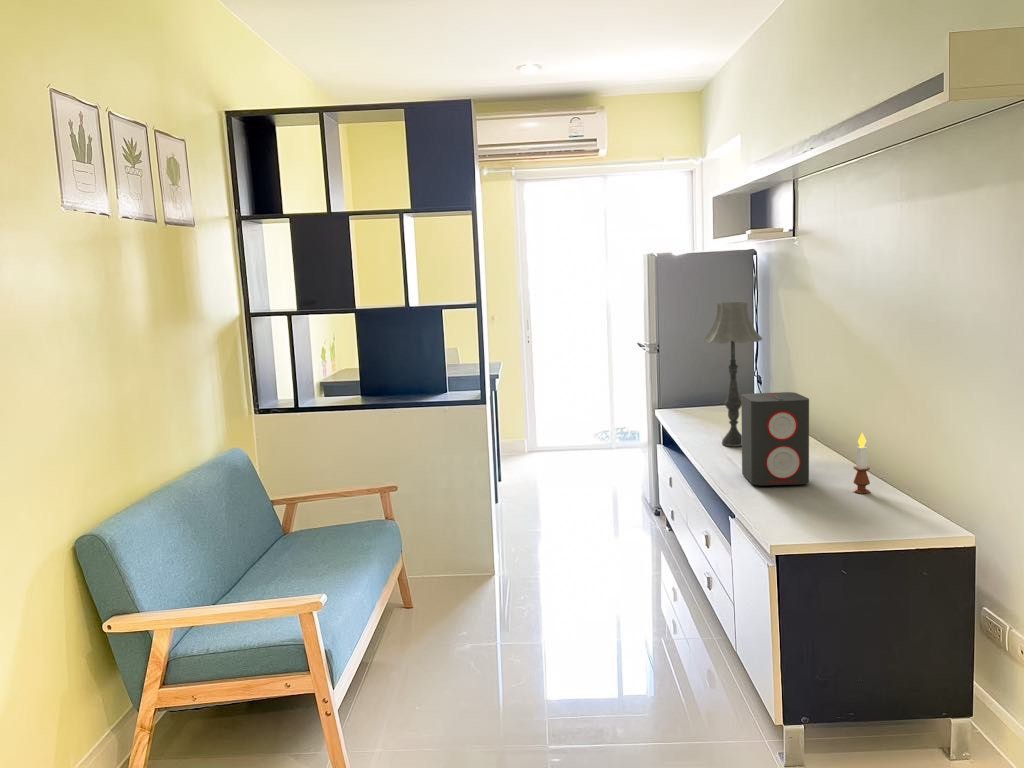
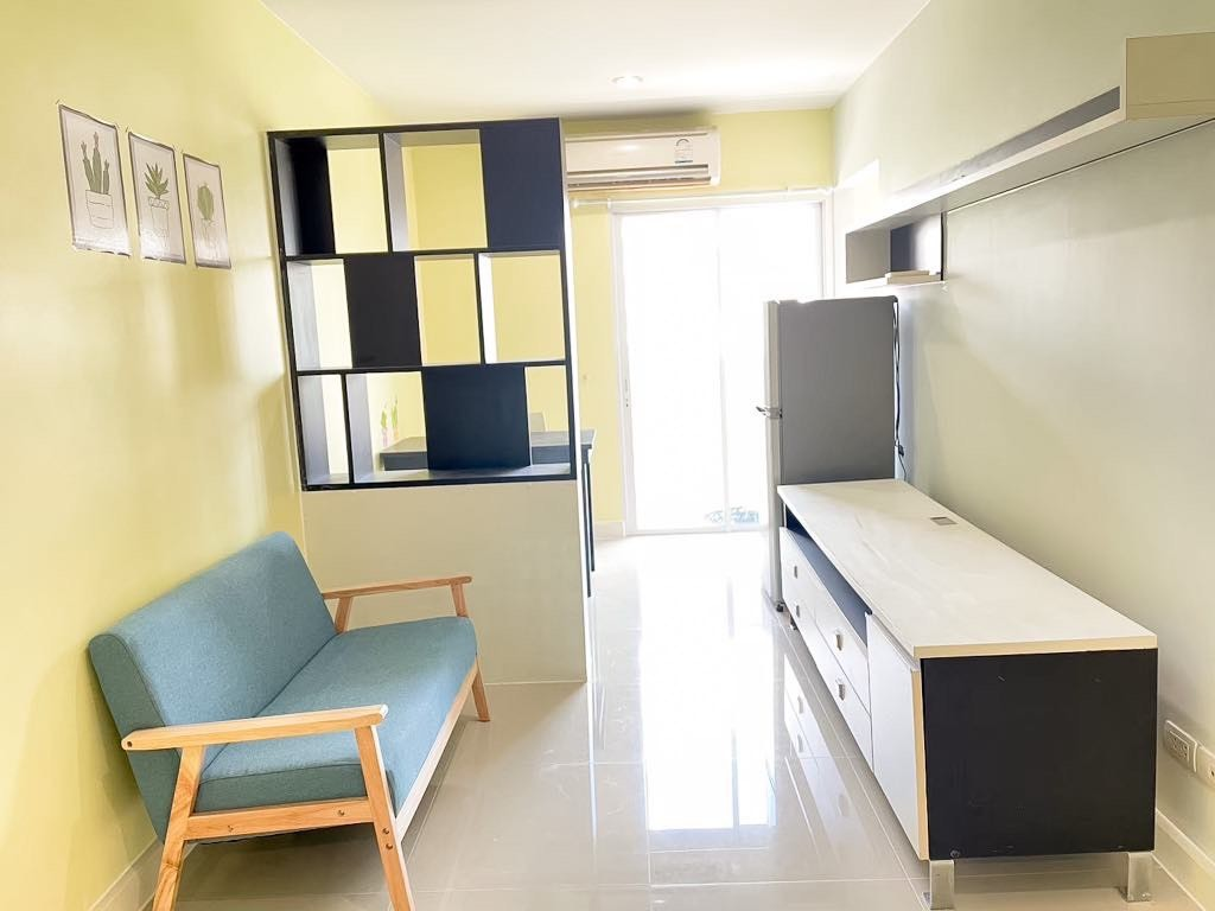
- speaker (774, 437)
- table lamp (733, 374)
- candle (861, 461)
